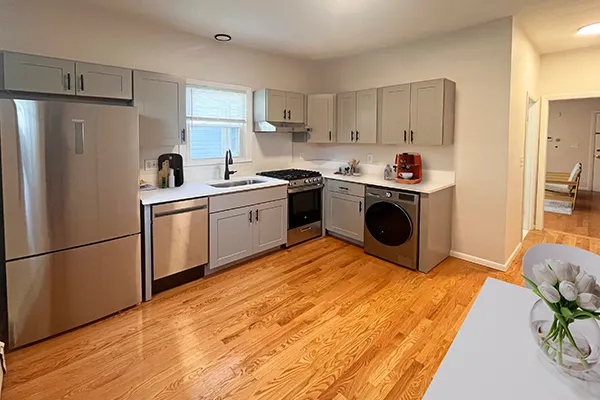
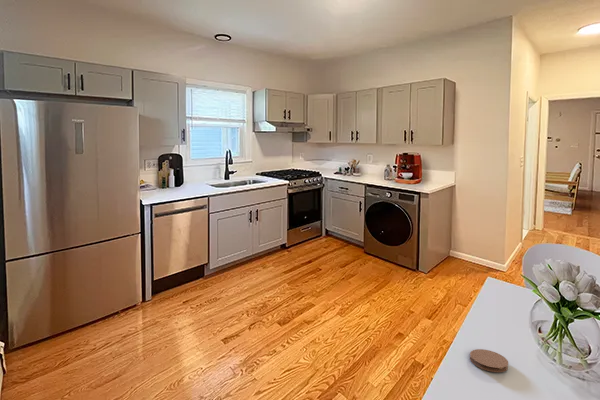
+ coaster (488, 360)
